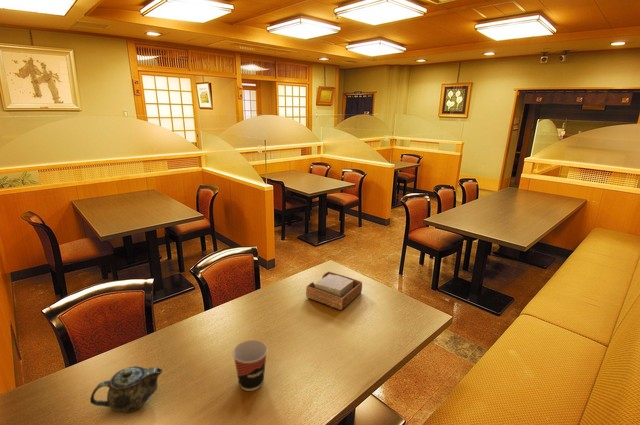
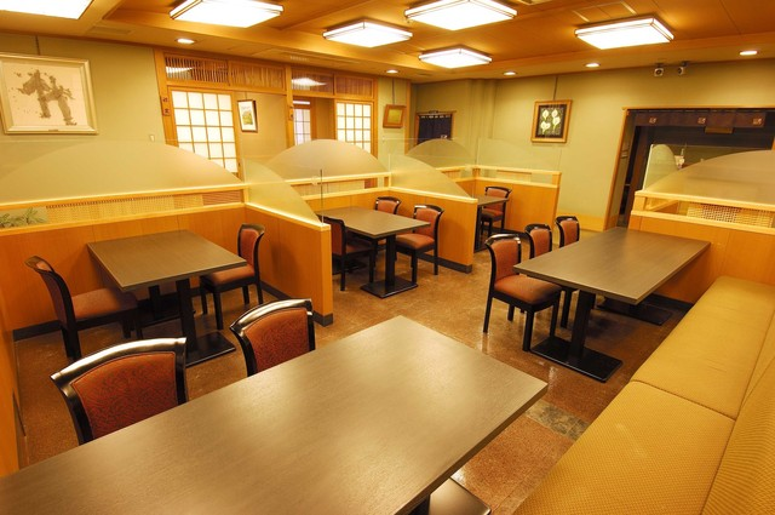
- chinaware (127, 386)
- napkin holder (334, 287)
- cup (250, 366)
